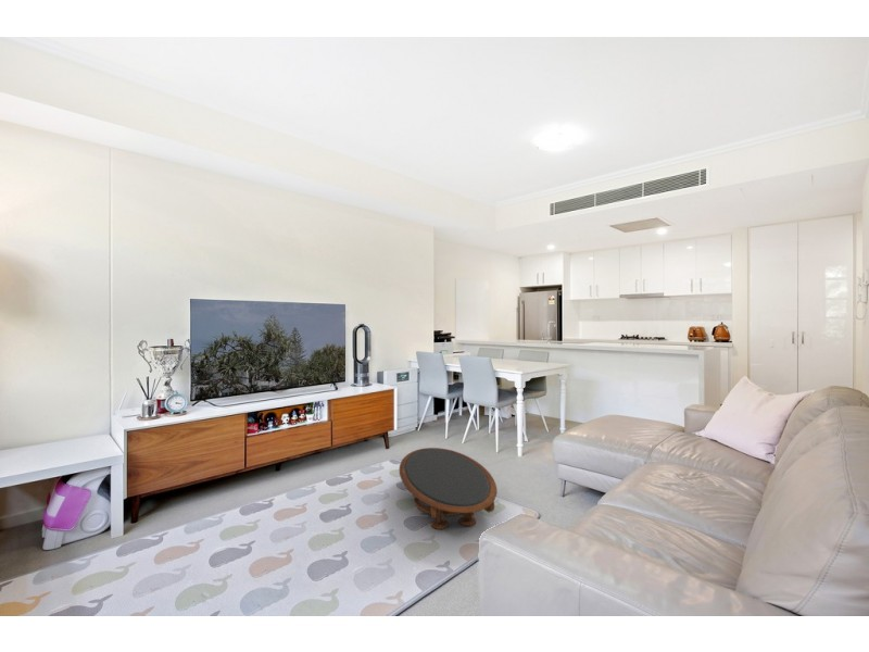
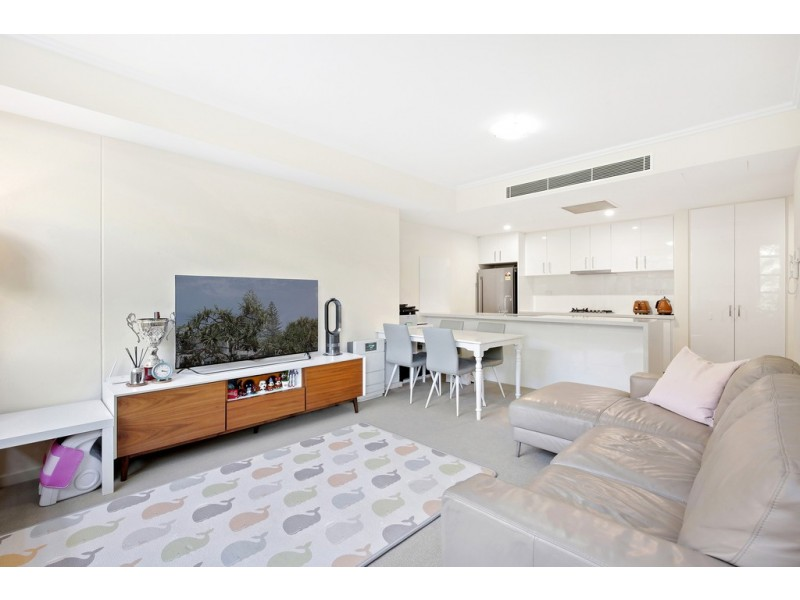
- coffee table (444, 489)
